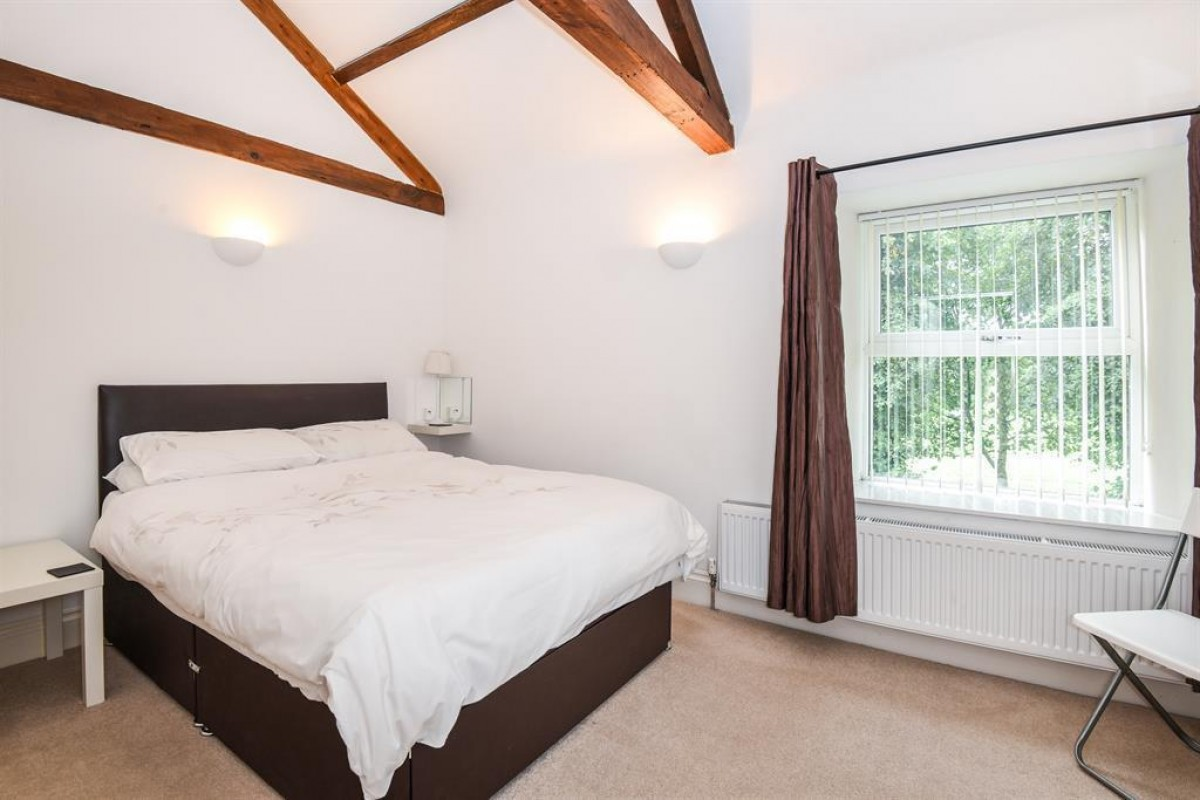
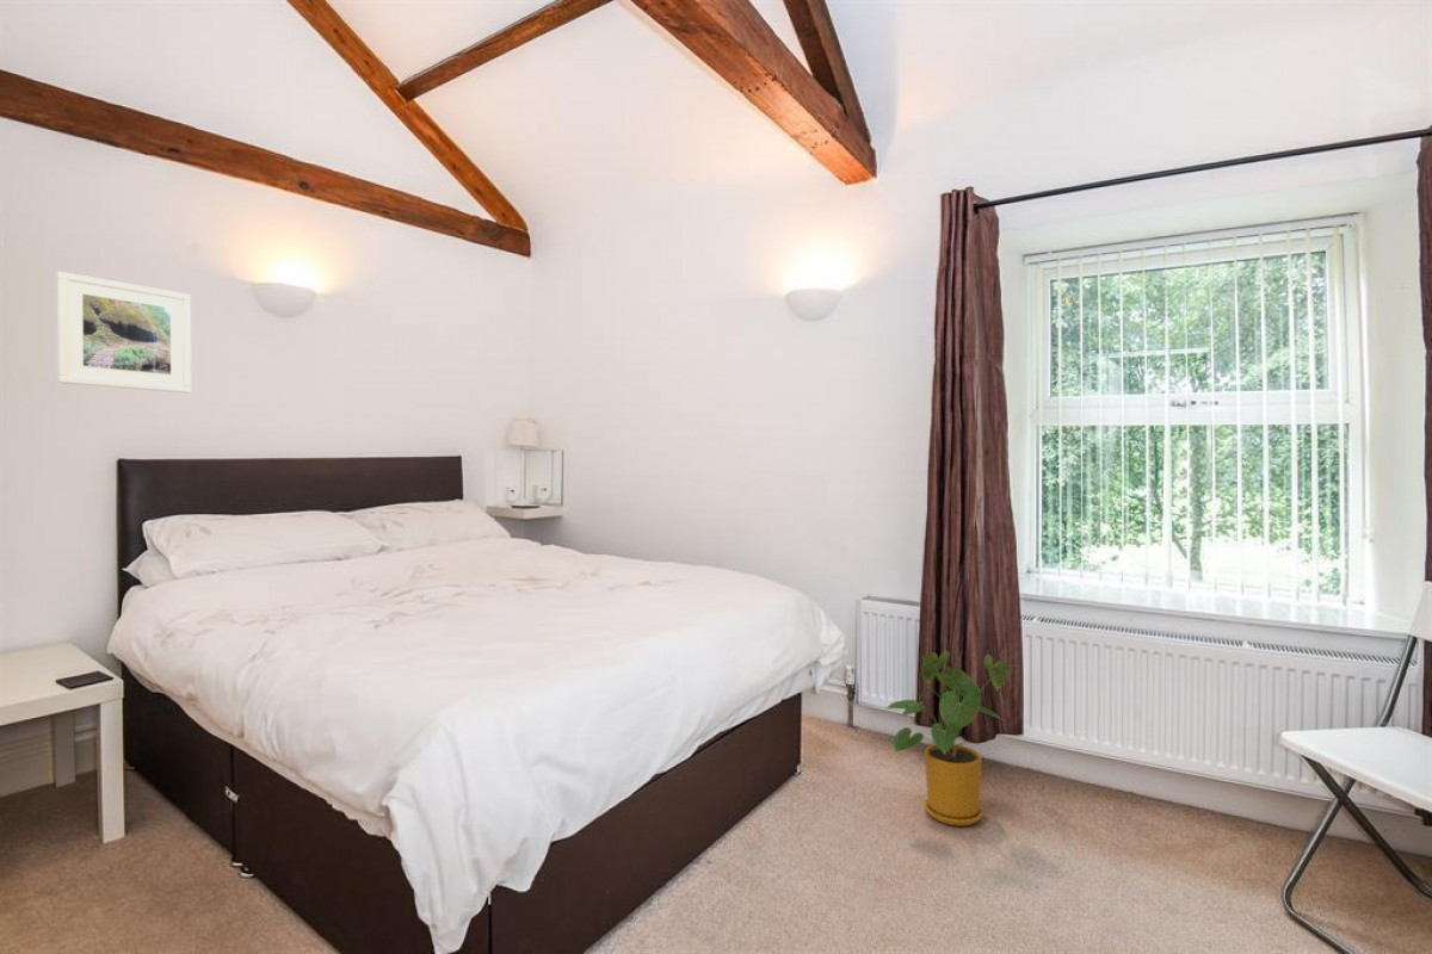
+ house plant (948, 736)
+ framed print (128, 335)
